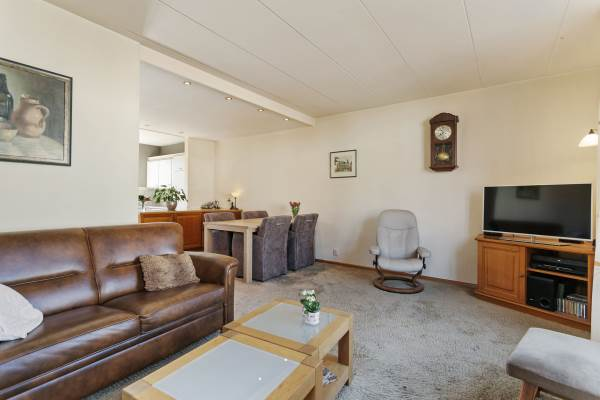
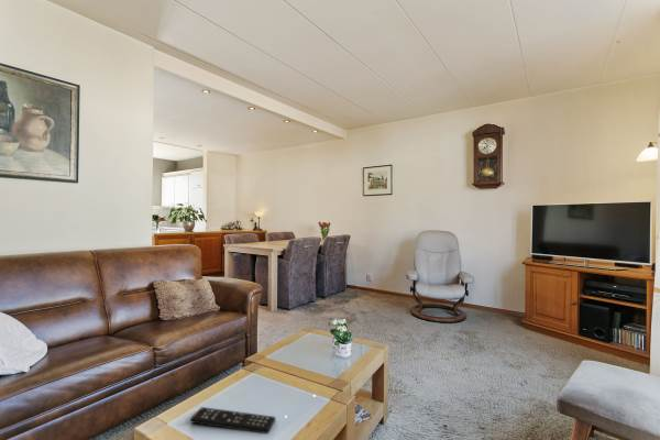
+ remote control (232, 418)
